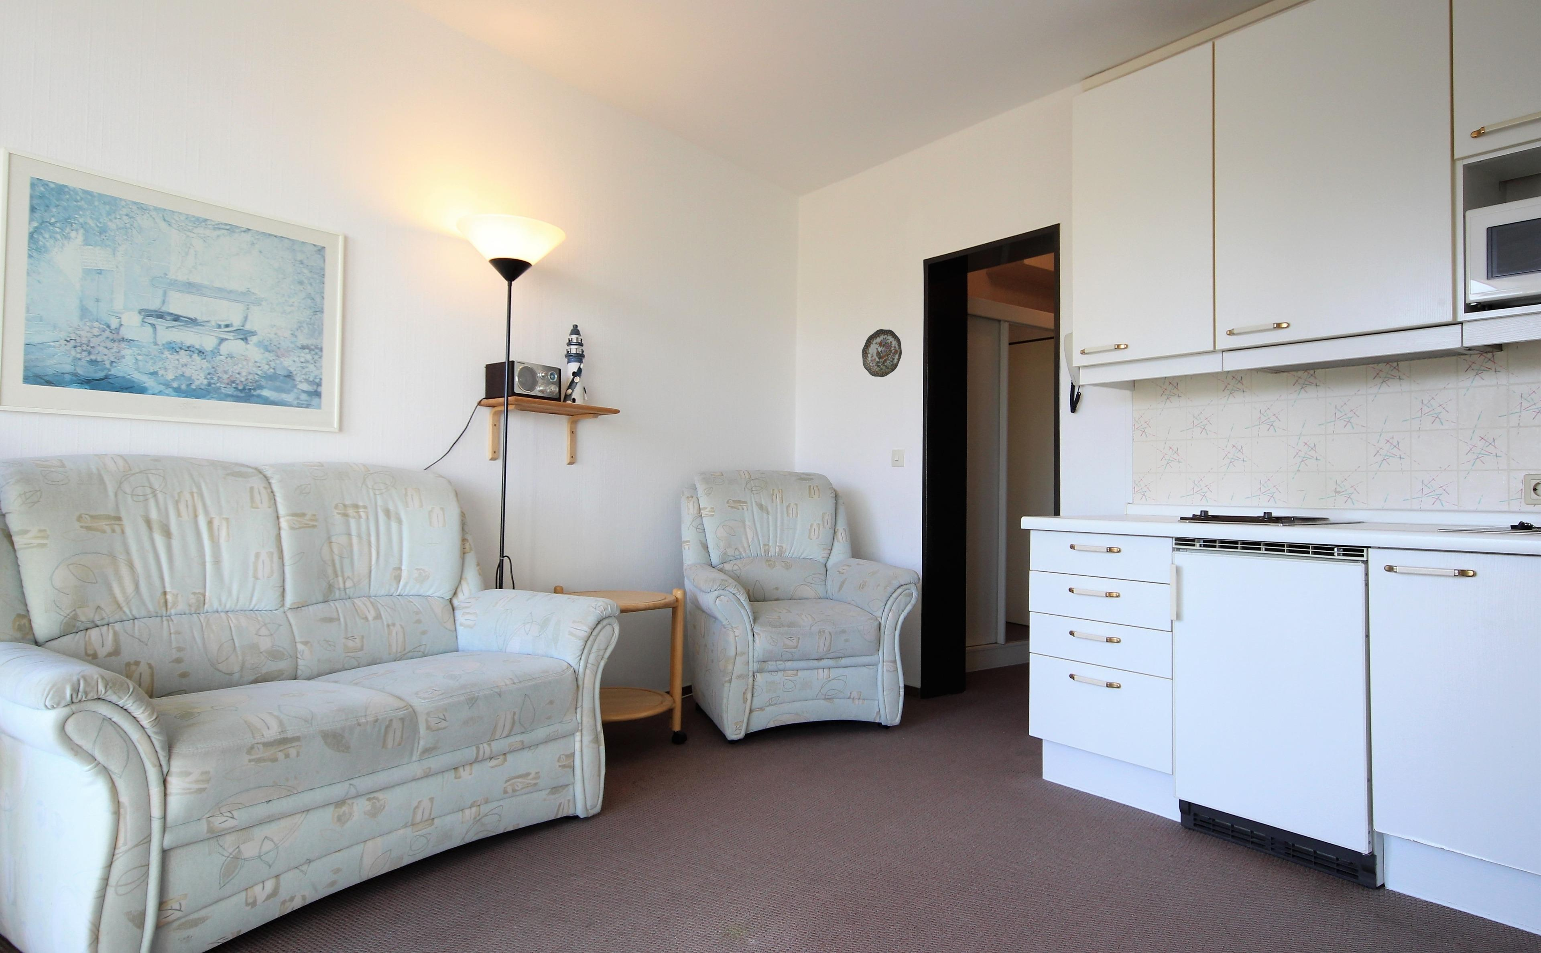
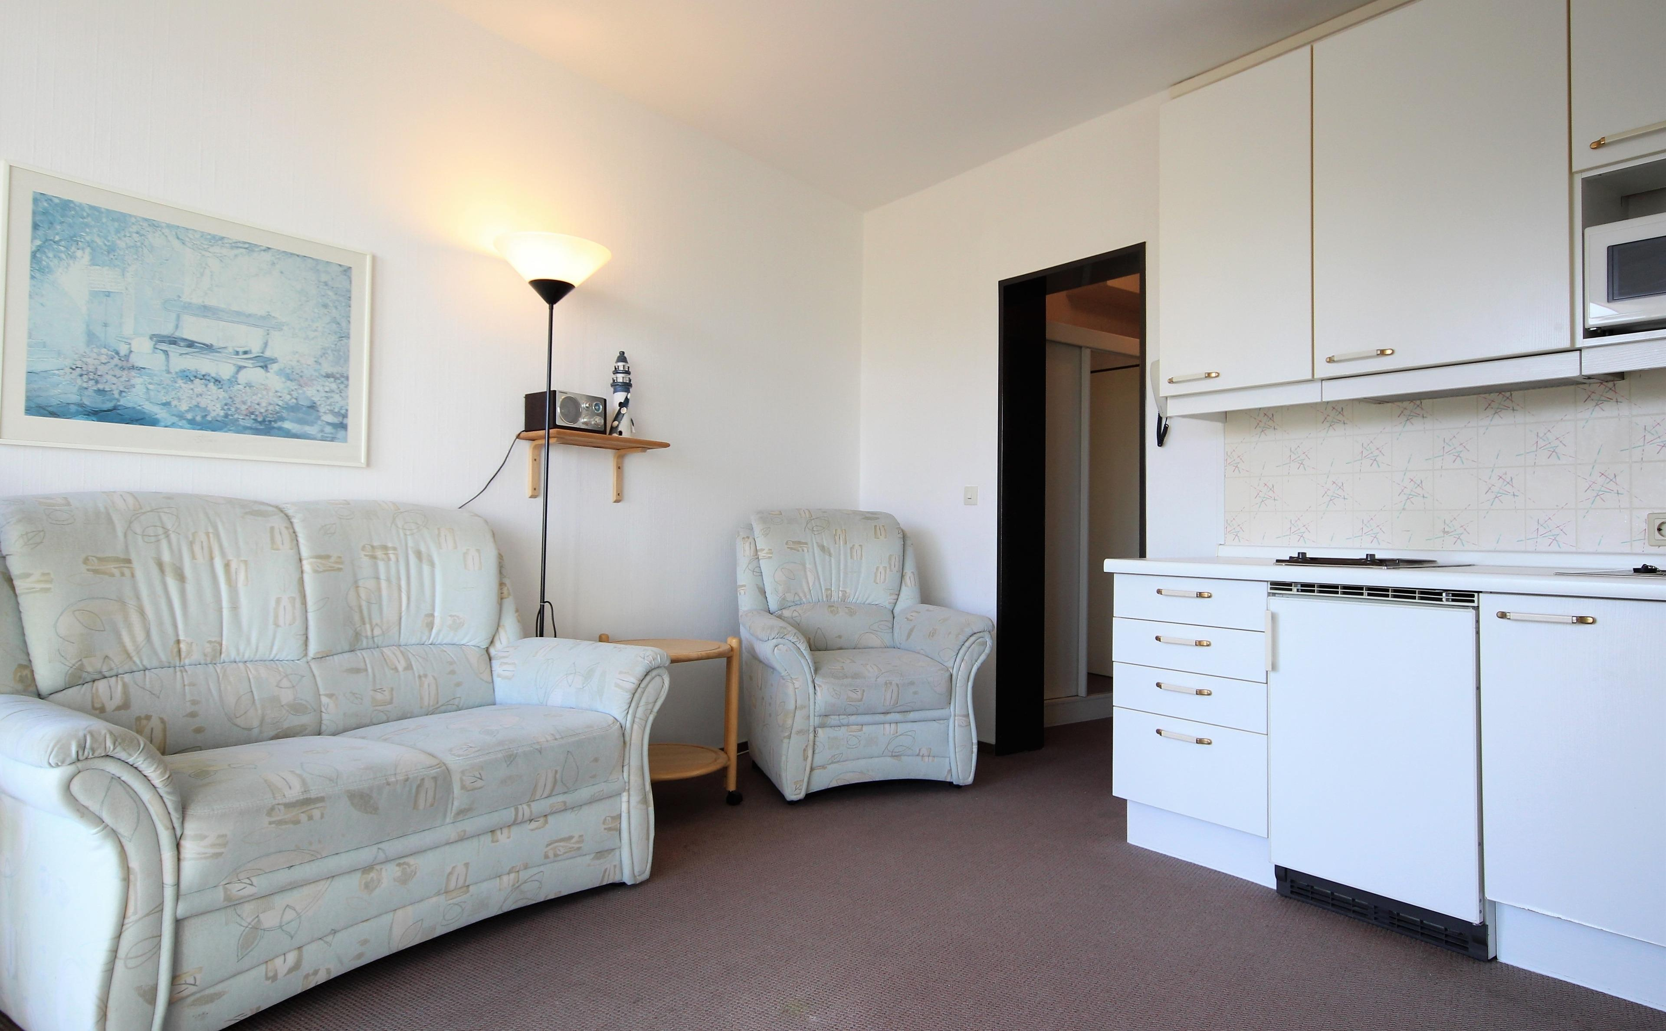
- decorative plate (883, 353)
